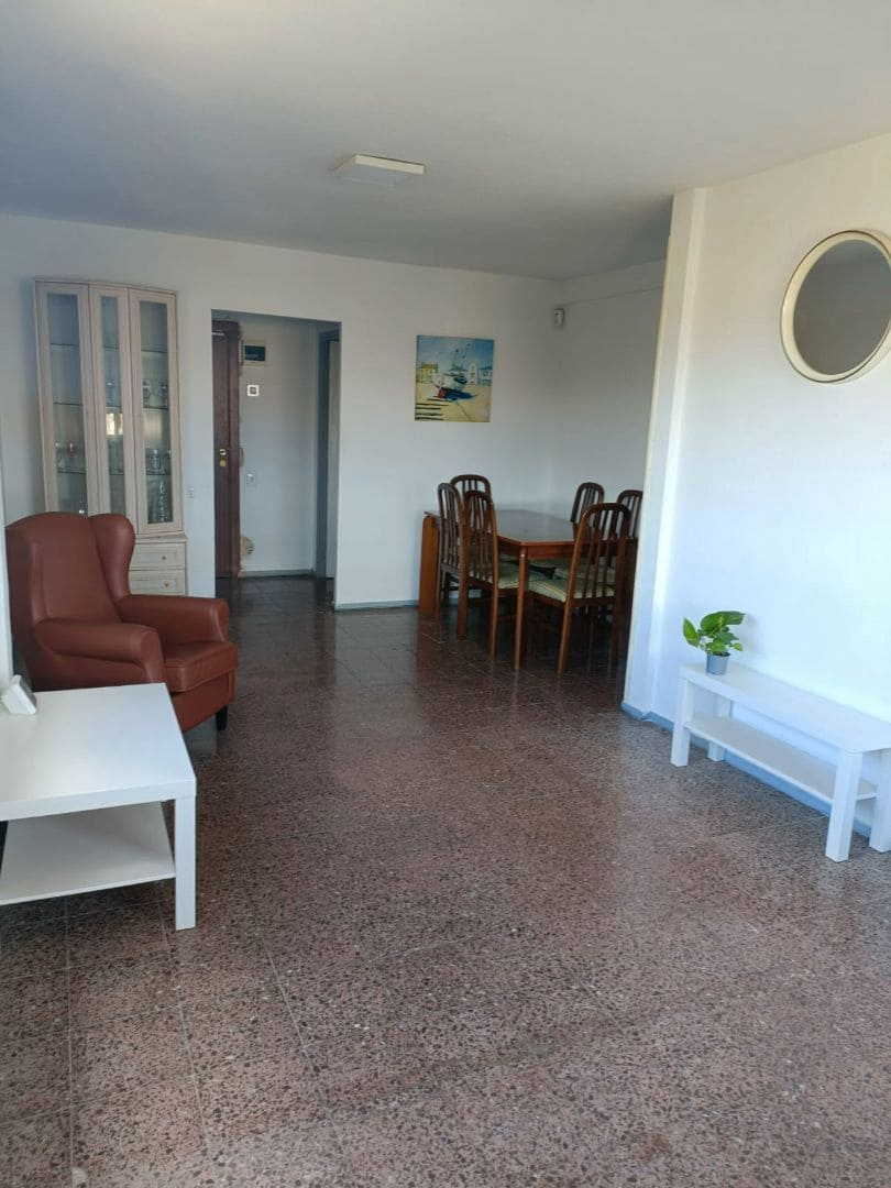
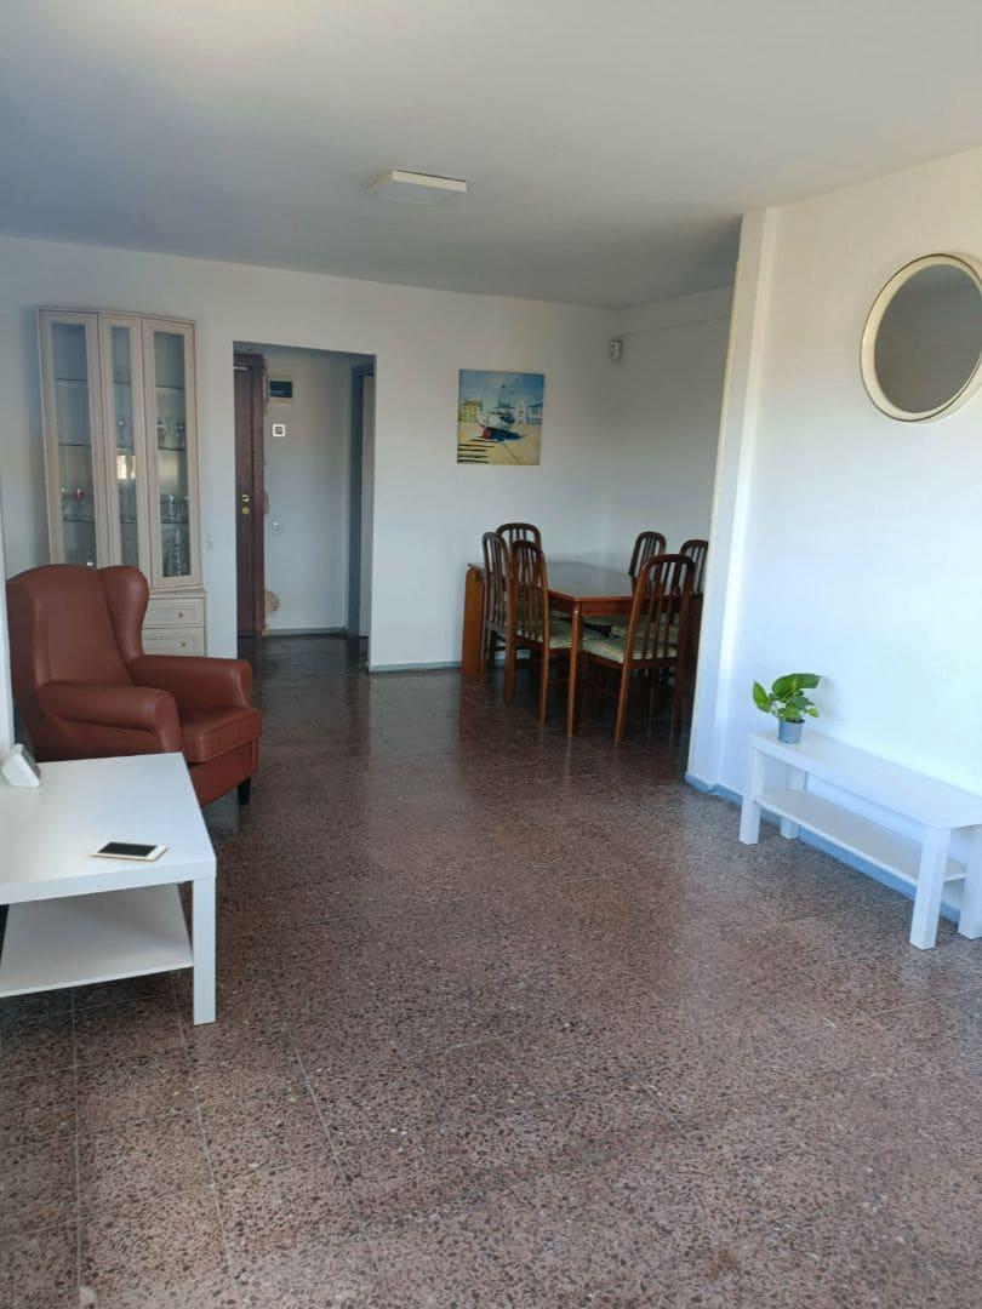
+ cell phone (129, 850)
